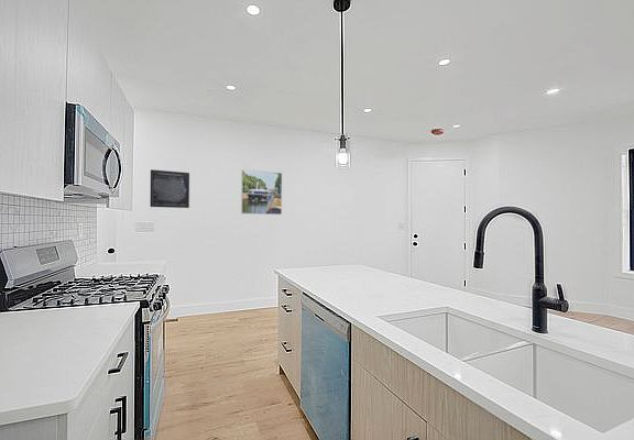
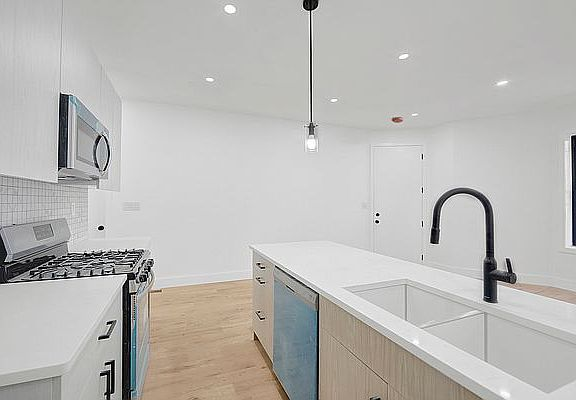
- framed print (262, 193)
- wall art (170, 189)
